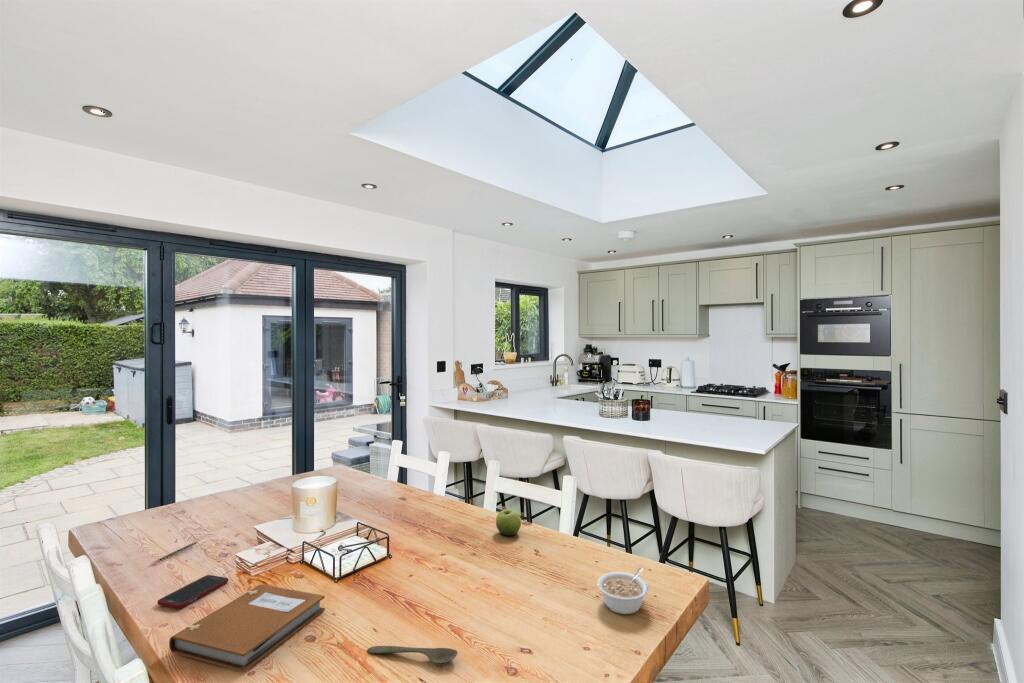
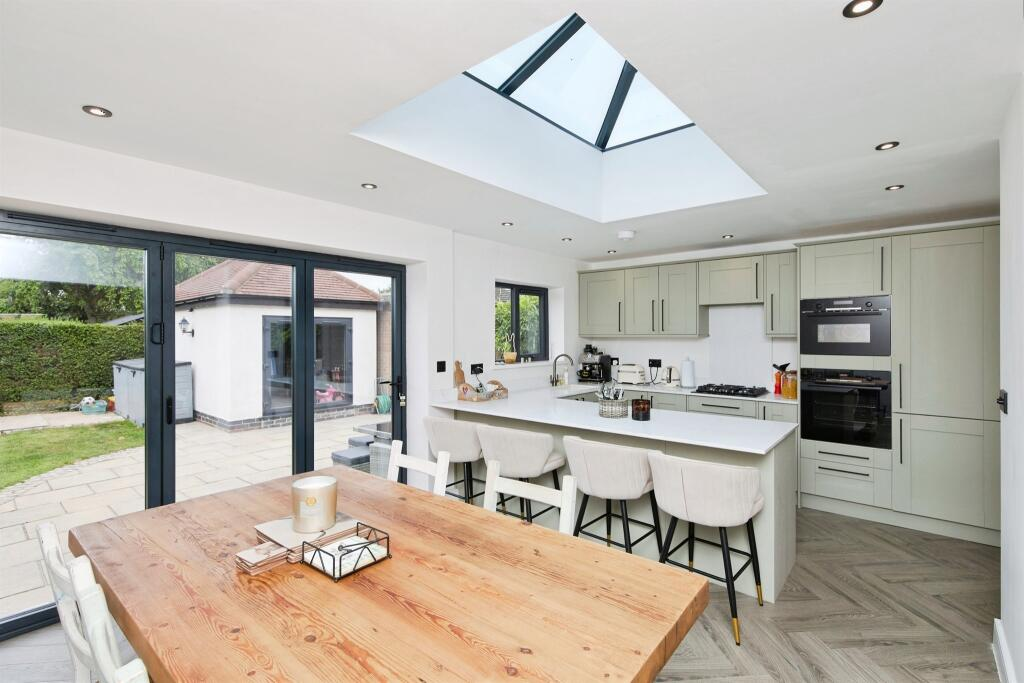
- spoon (411, 651)
- legume (622, 591)
- fruit (508, 521)
- notebook (254, 620)
- pen (174, 552)
- cell phone (194, 590)
